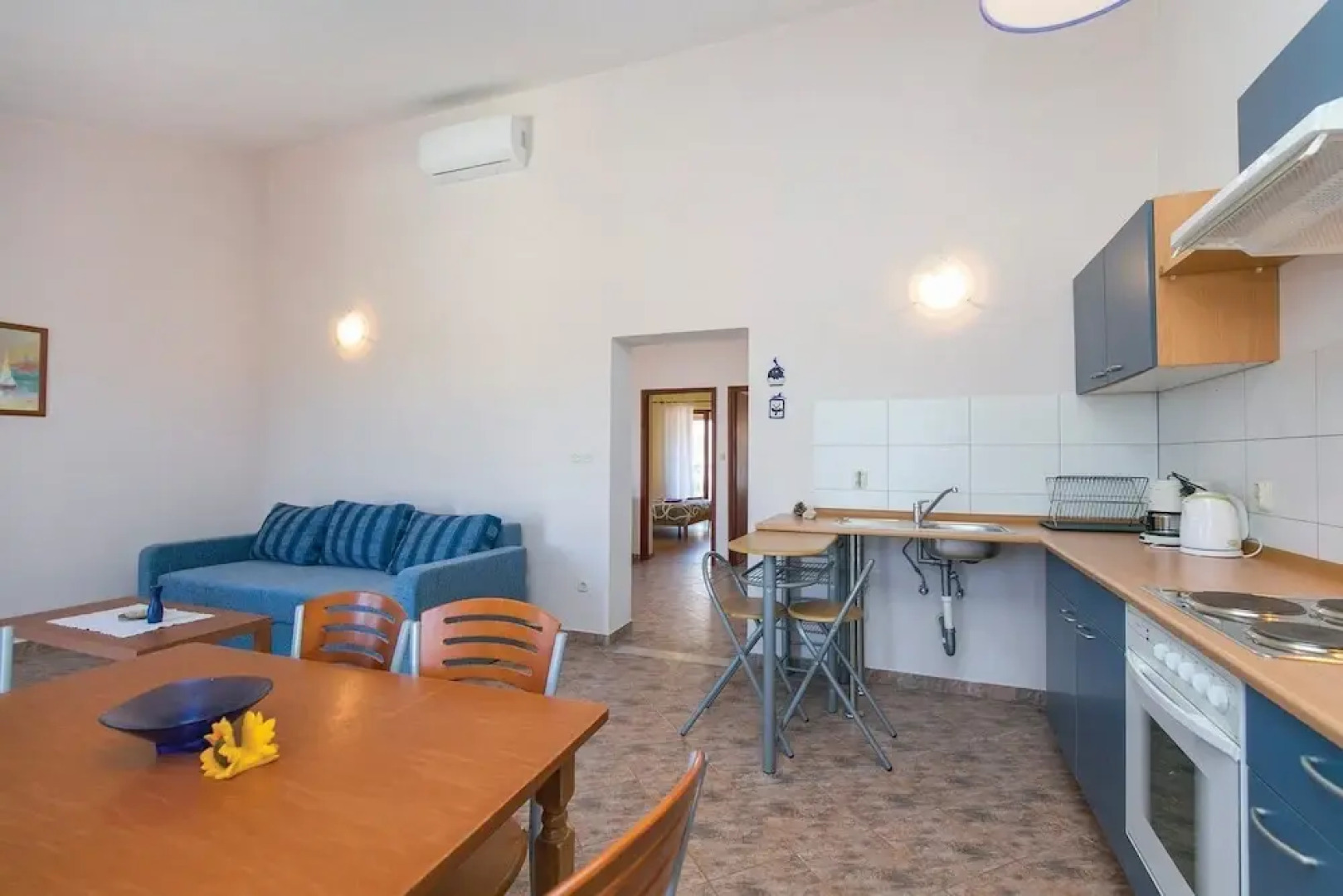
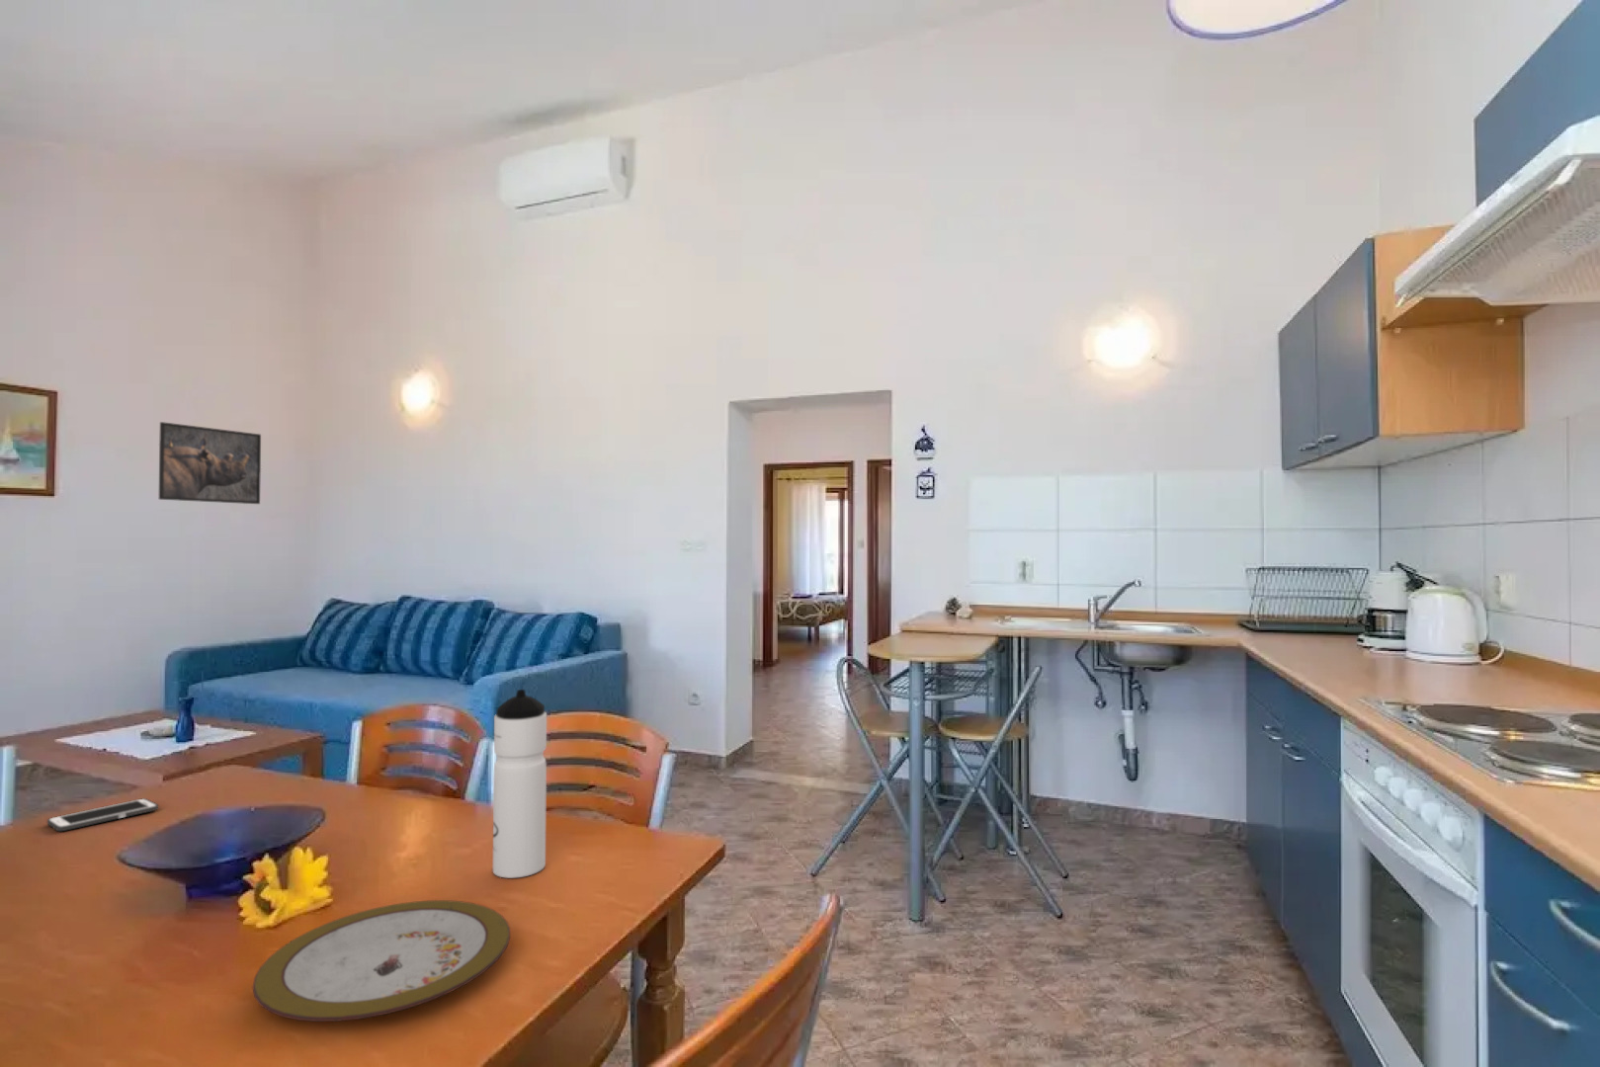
+ water bottle (519, 779)
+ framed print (212, 464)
+ cell phone (104, 815)
+ plate (390, 960)
